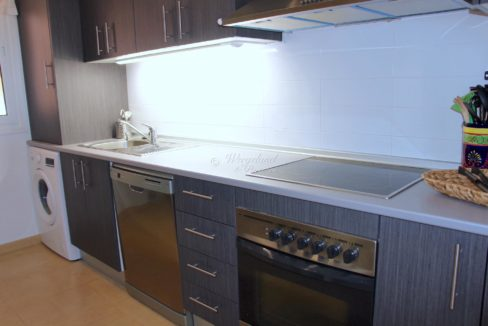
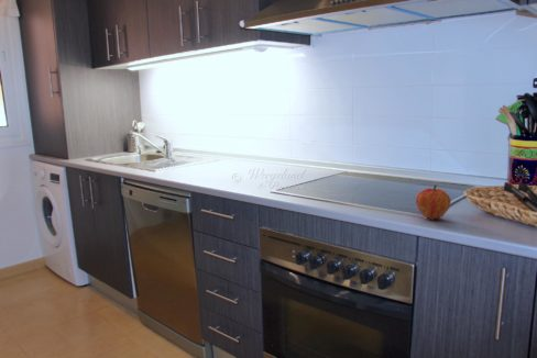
+ fruit (432, 201)
